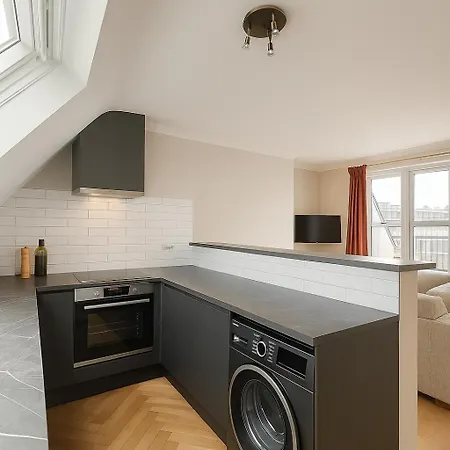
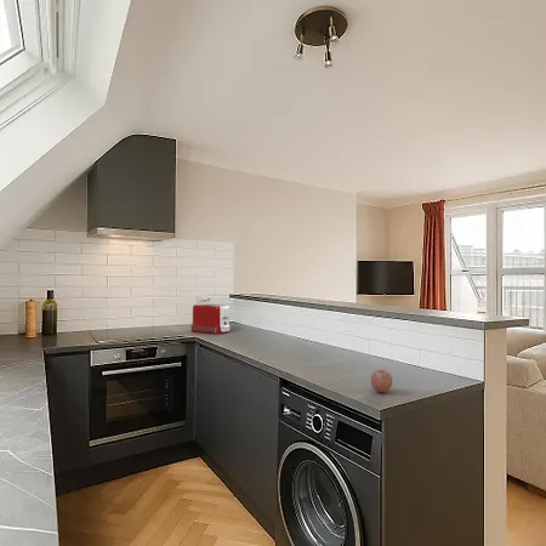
+ fruit (381, 381)
+ toaster (210, 318)
